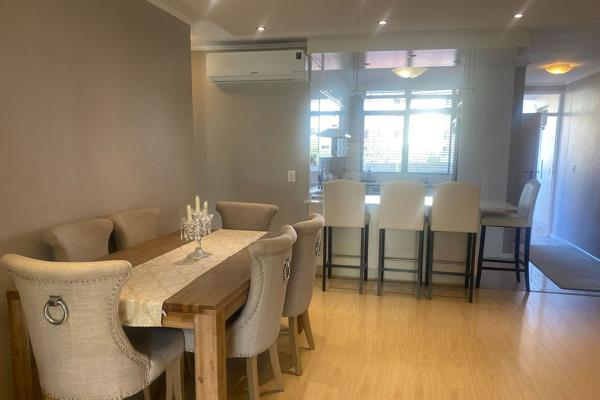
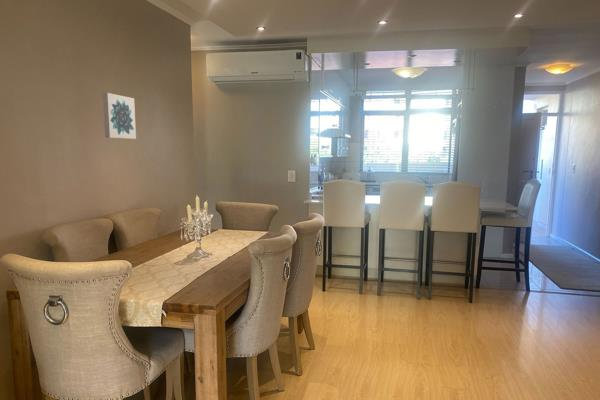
+ wall art (120, 117)
